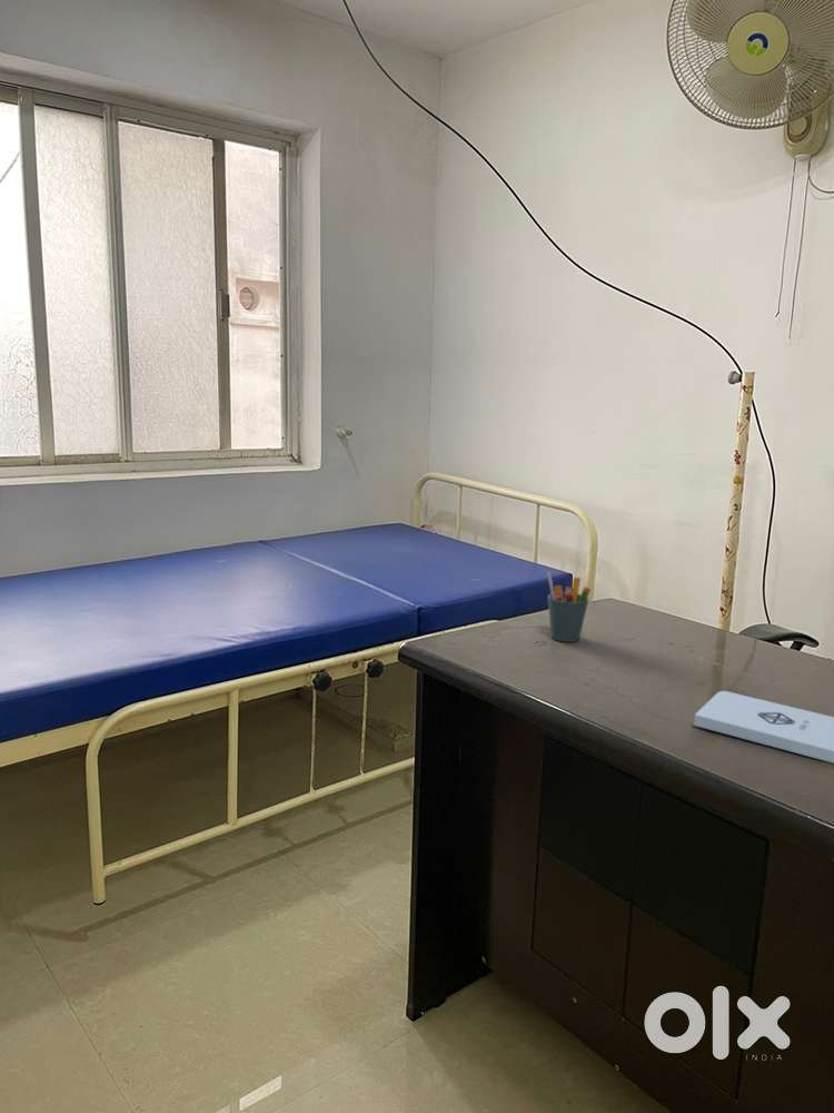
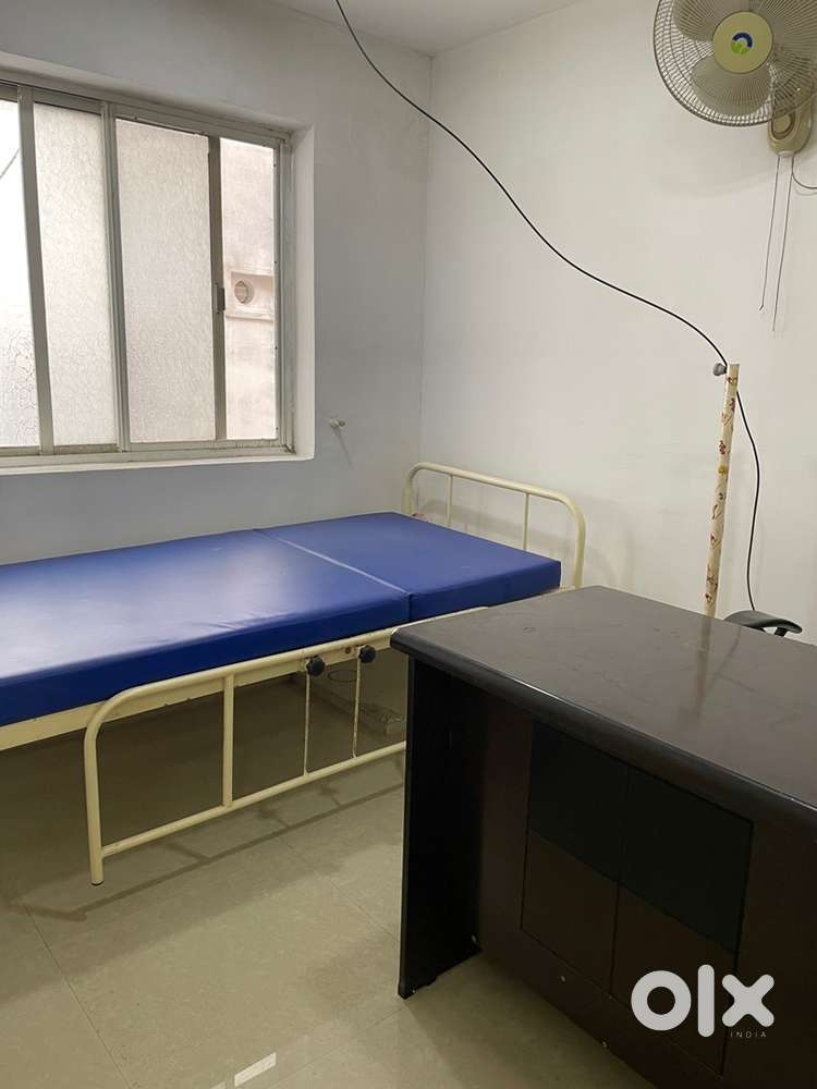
- pen holder (567, 605)
- notepad (780, 725)
